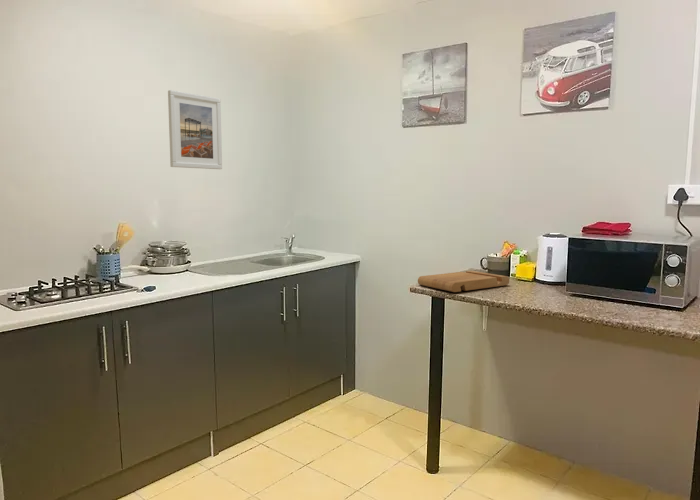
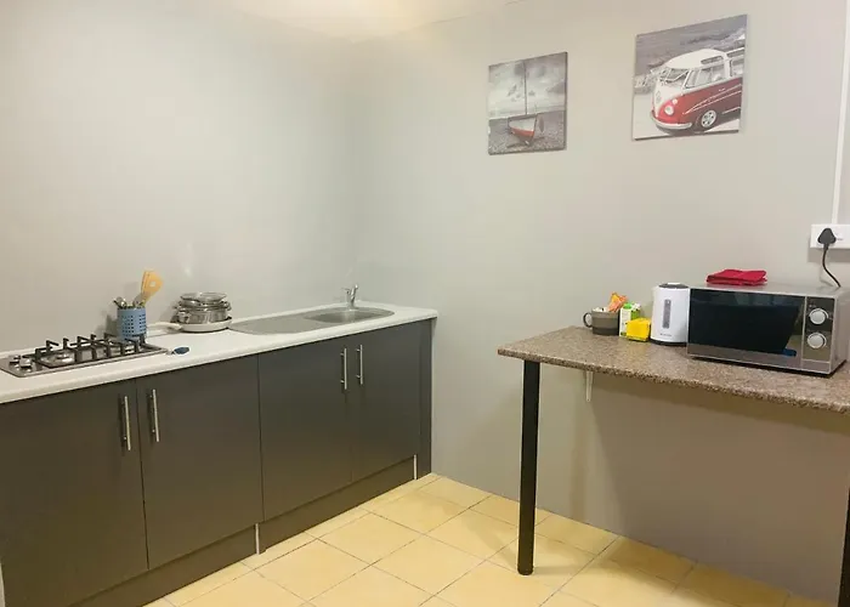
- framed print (196, 131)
- cutting board (463, 280)
